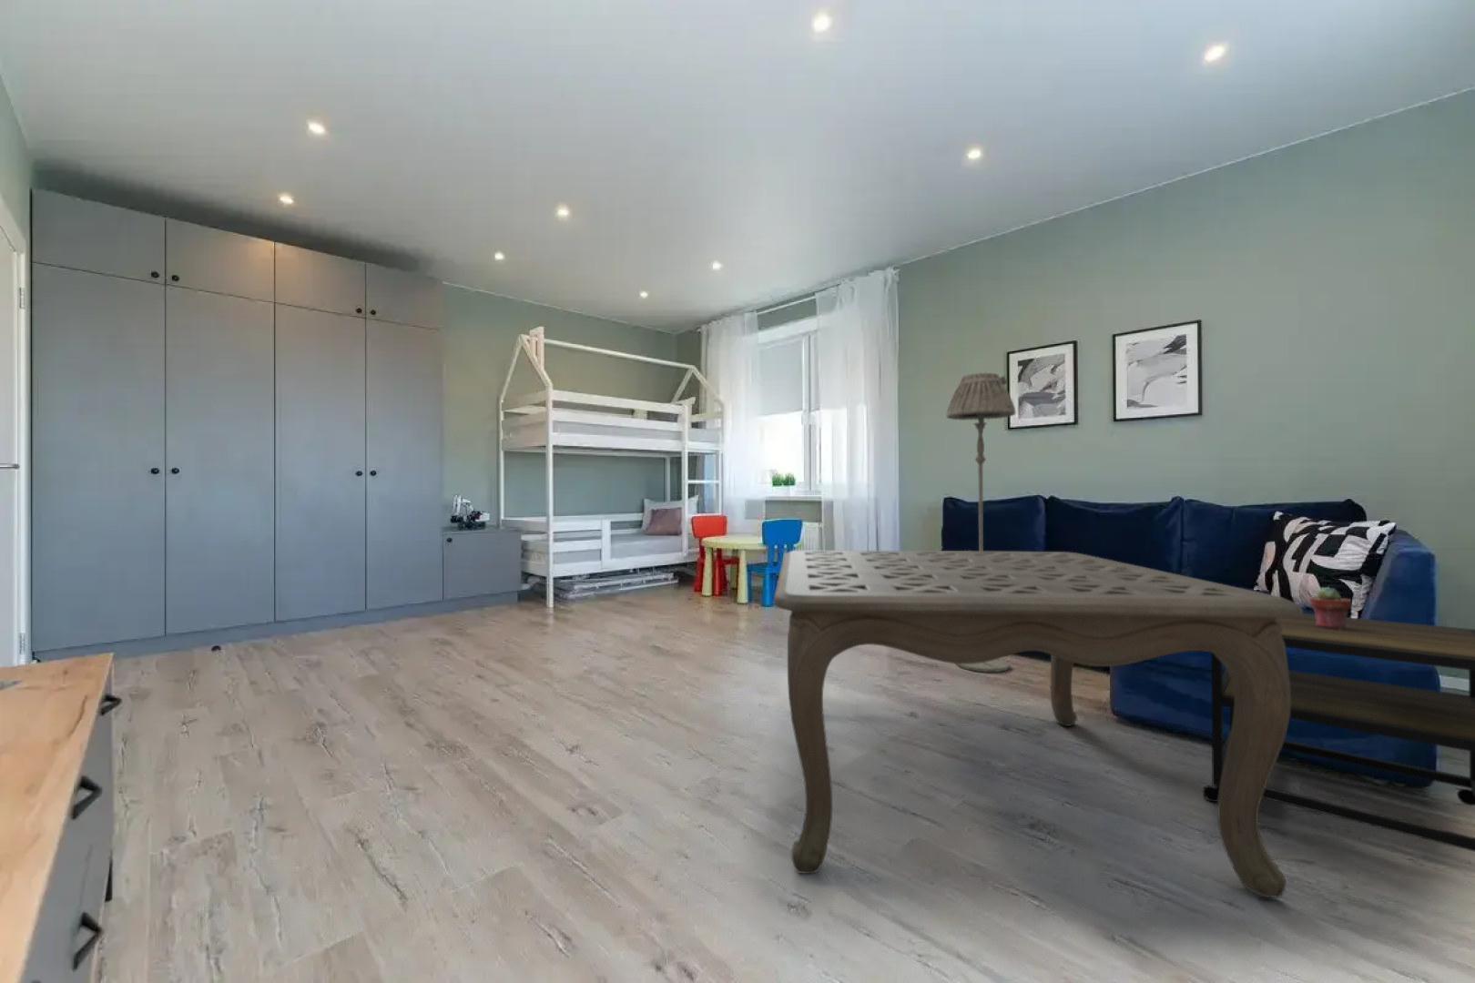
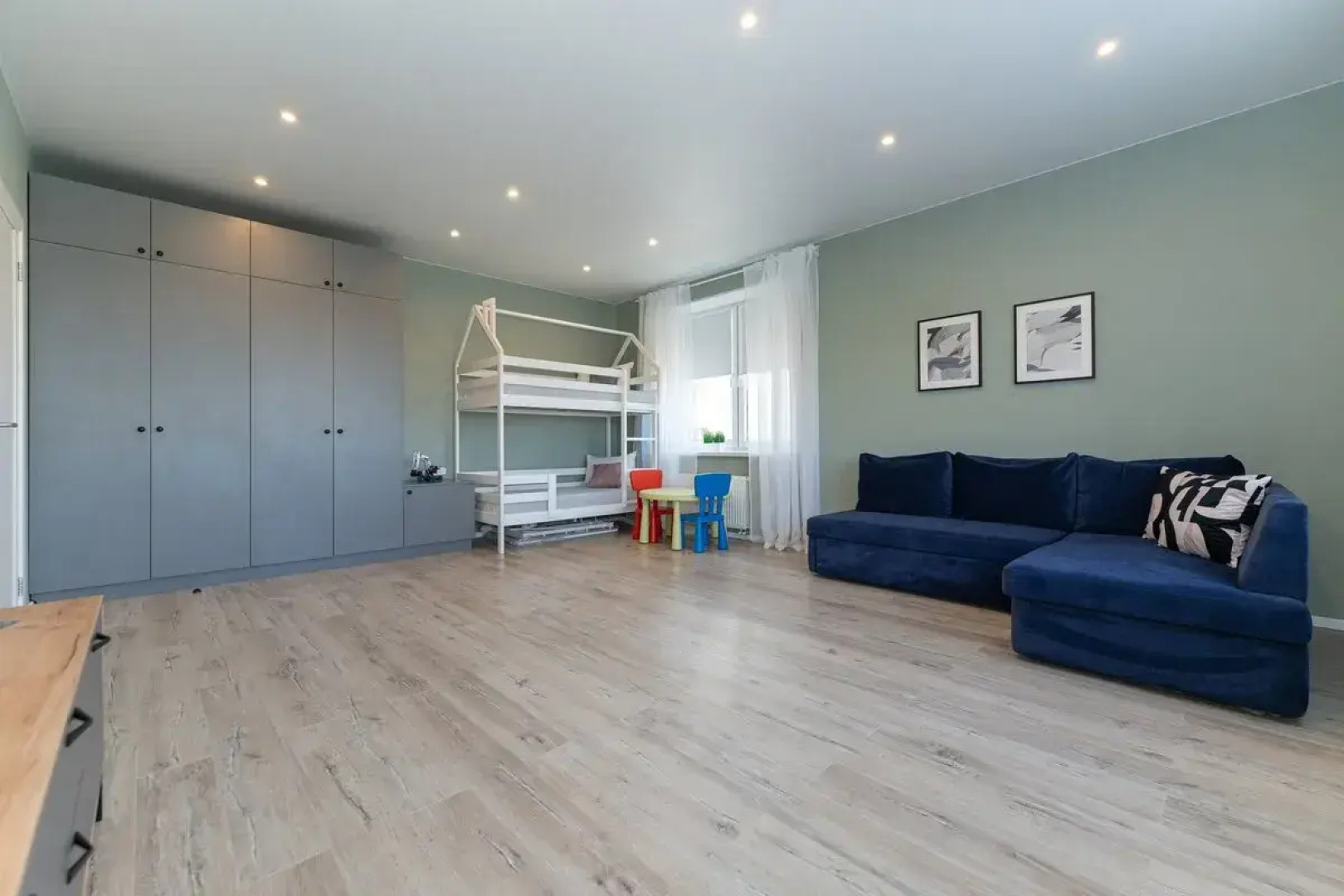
- floor lamp (981, 520)
- side table (1339, 715)
- coffee table (966, 663)
- potted succulent (1329, 607)
